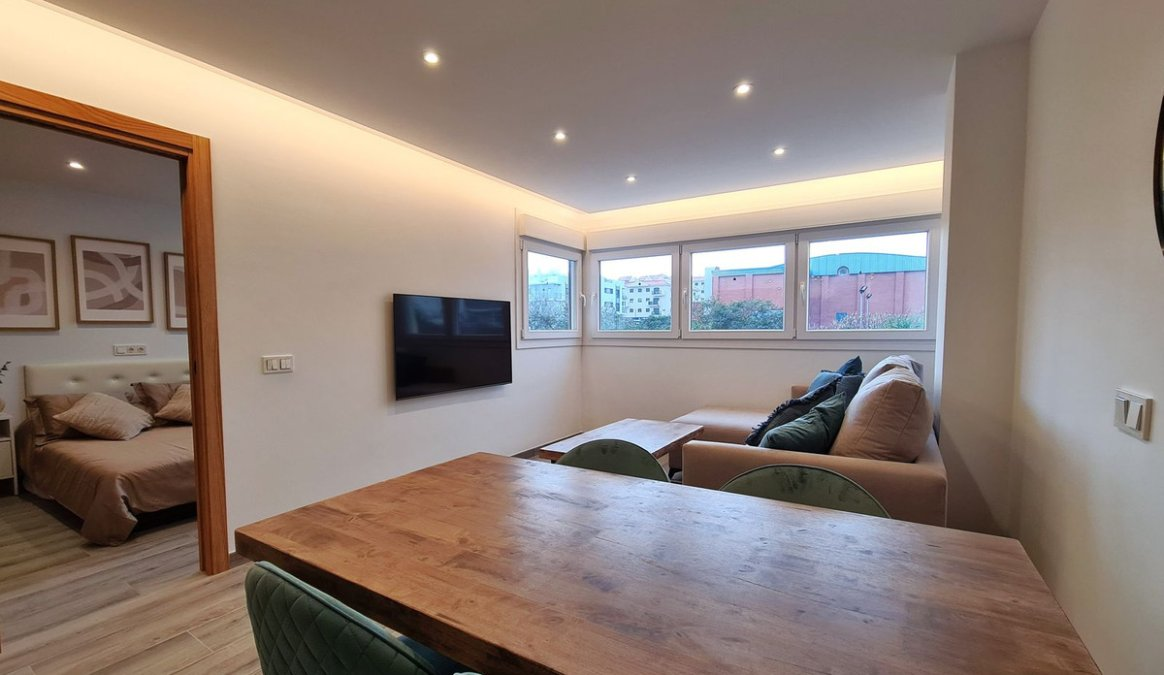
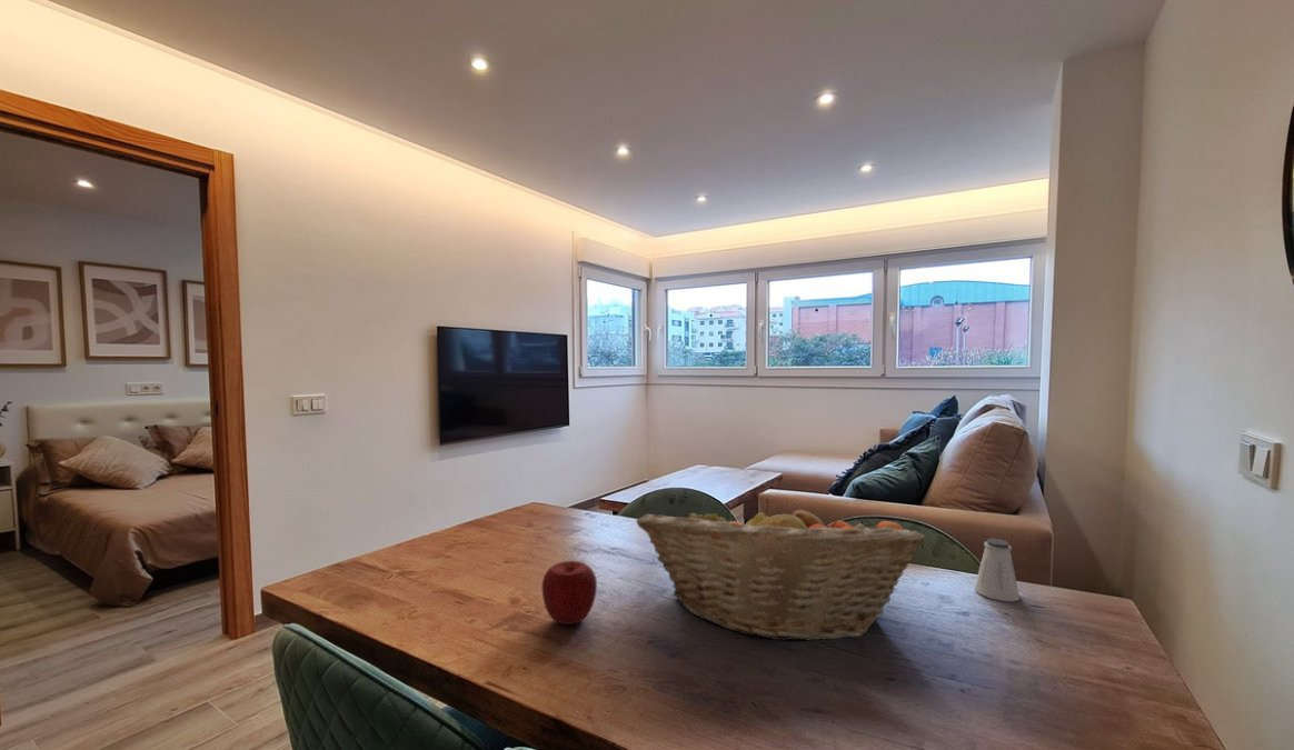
+ apple (569, 591)
+ saltshaker (997, 567)
+ fruit basket (770, 550)
